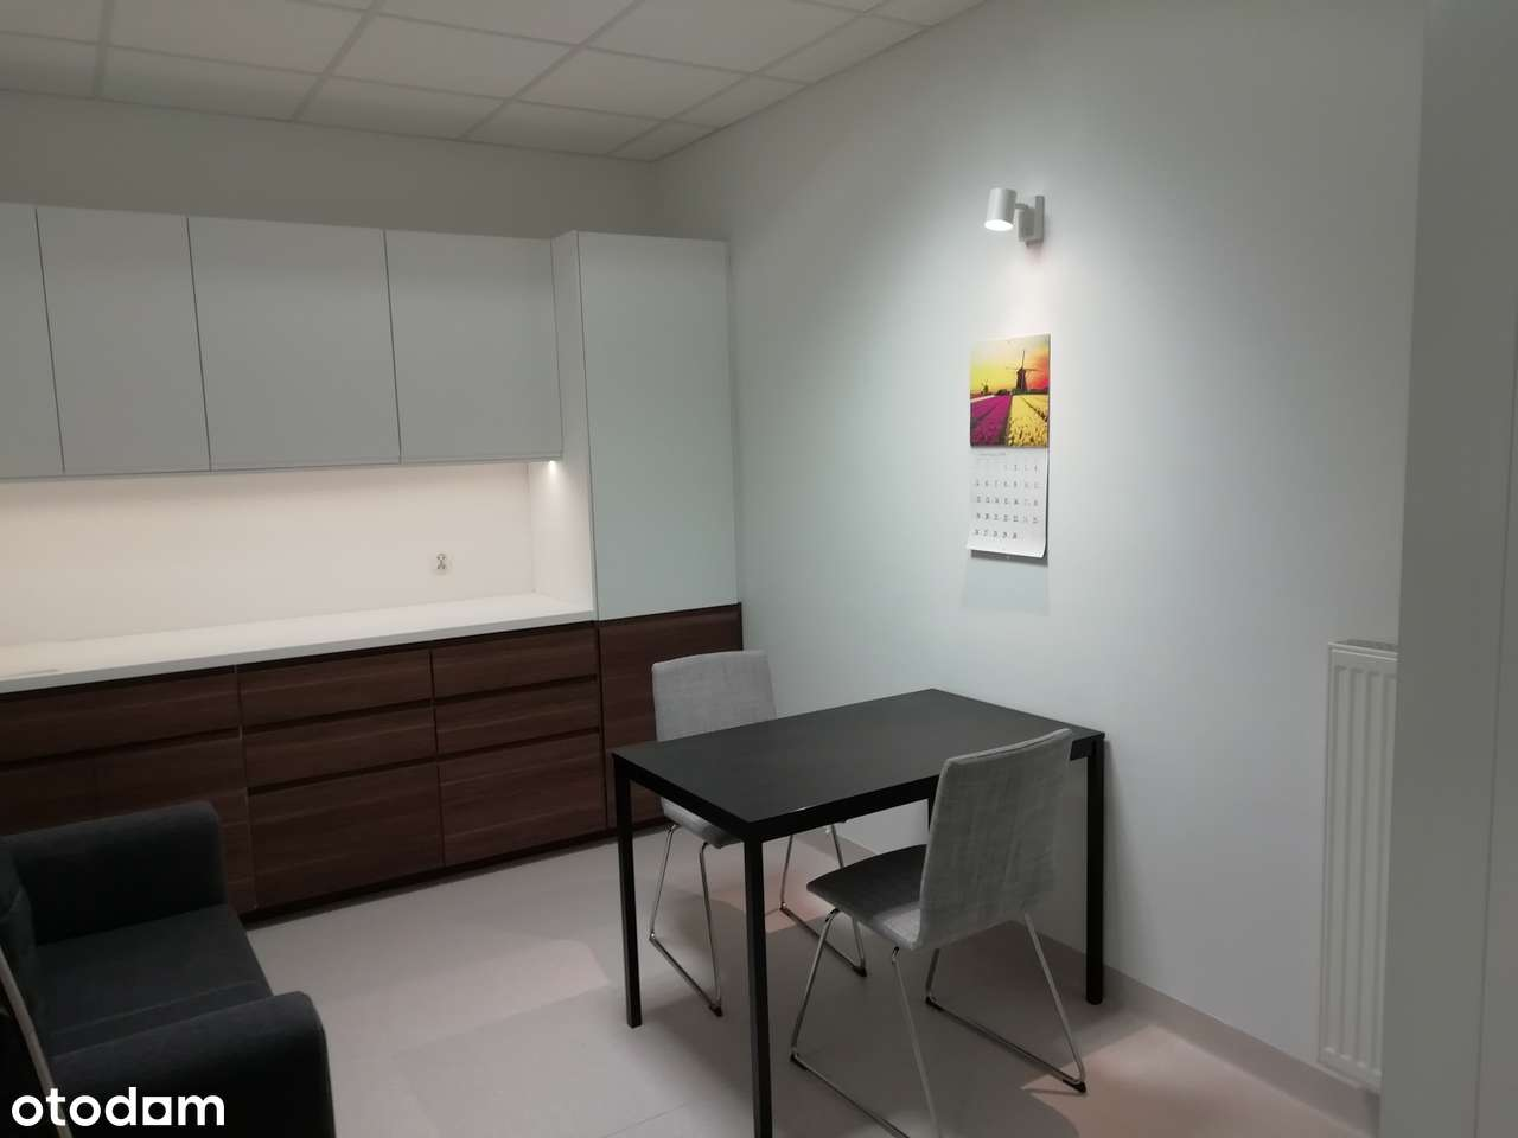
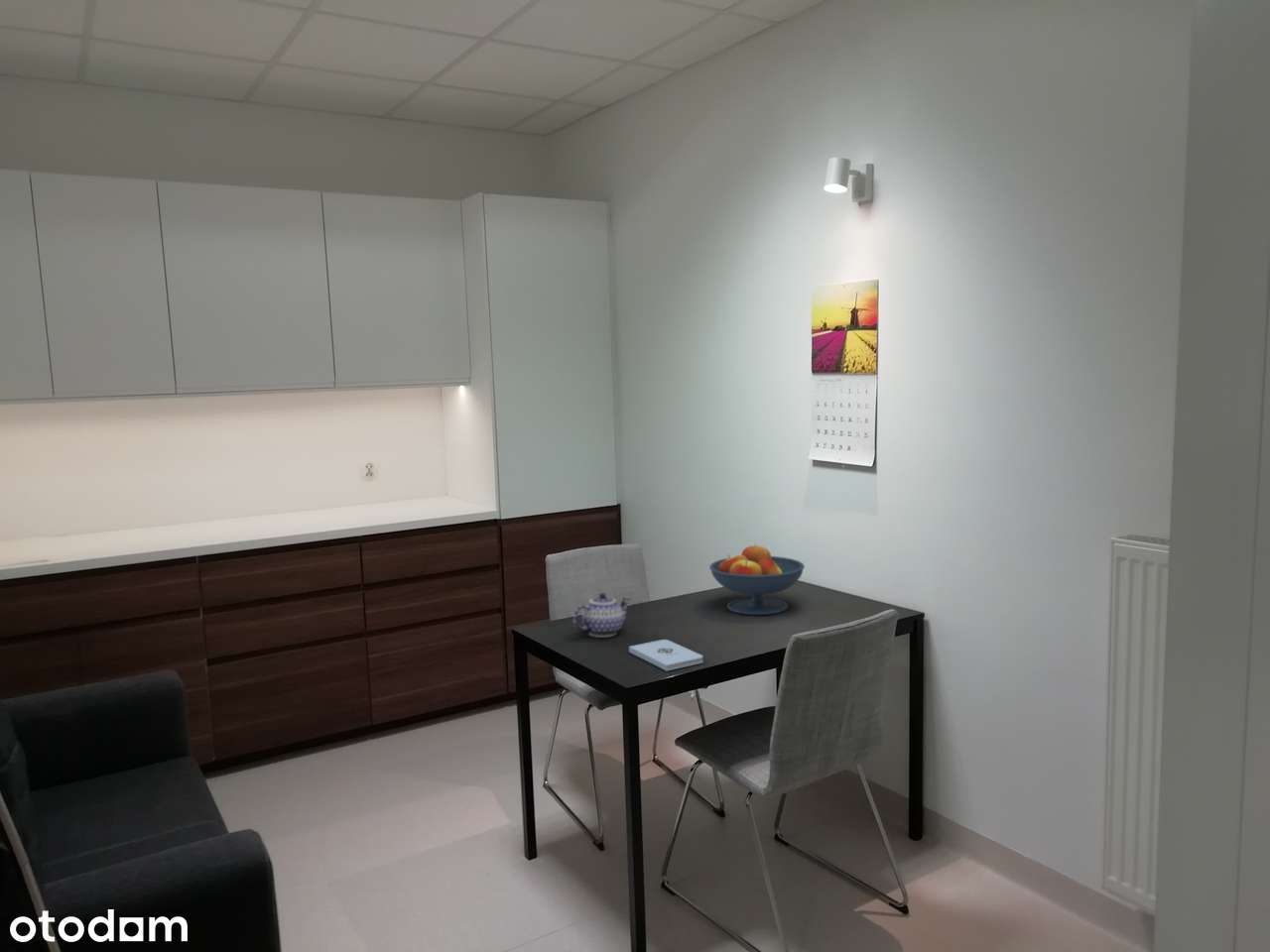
+ fruit bowl (756, 578)
+ teapot (602, 613)
+ notepad (666, 654)
